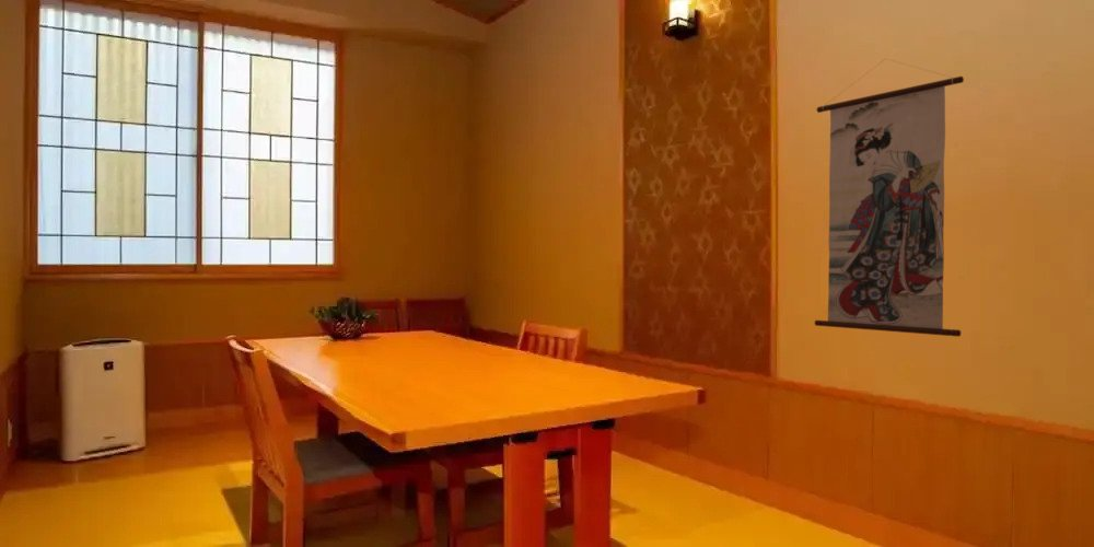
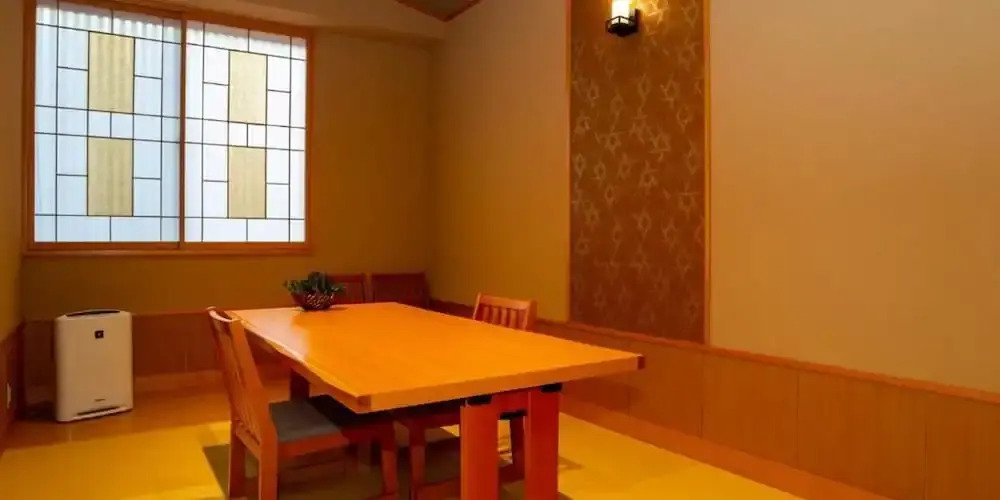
- wall scroll (883, 194)
